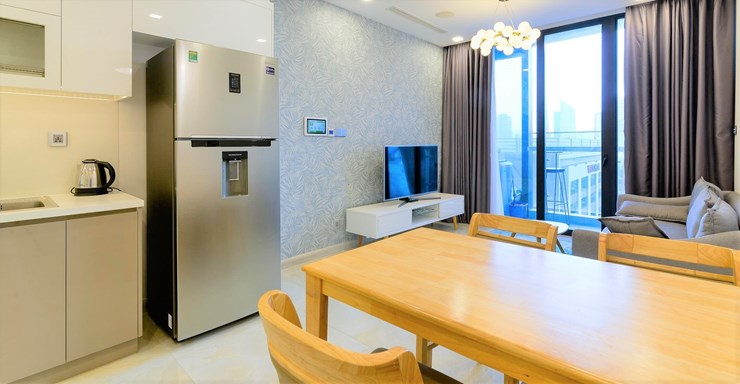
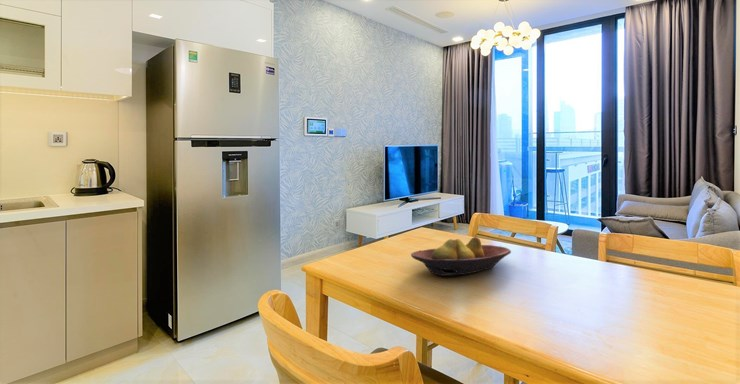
+ fruit bowl (462, 253)
